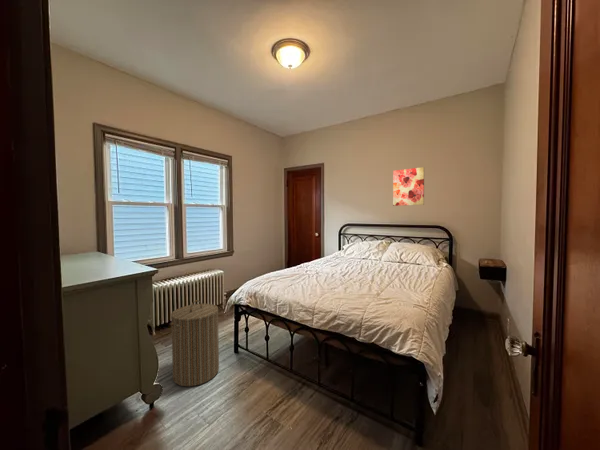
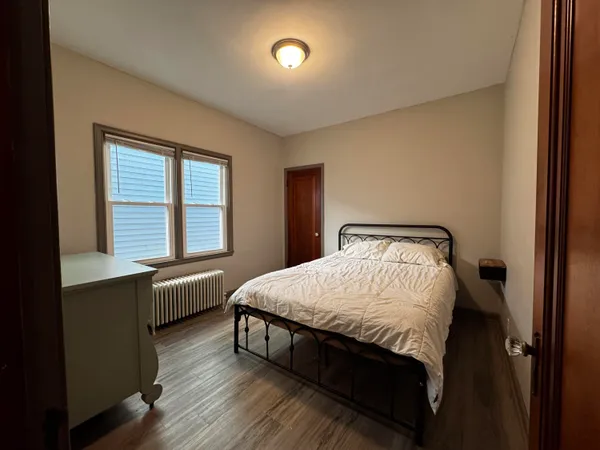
- wall art (408, 187)
- laundry hamper (195, 337)
